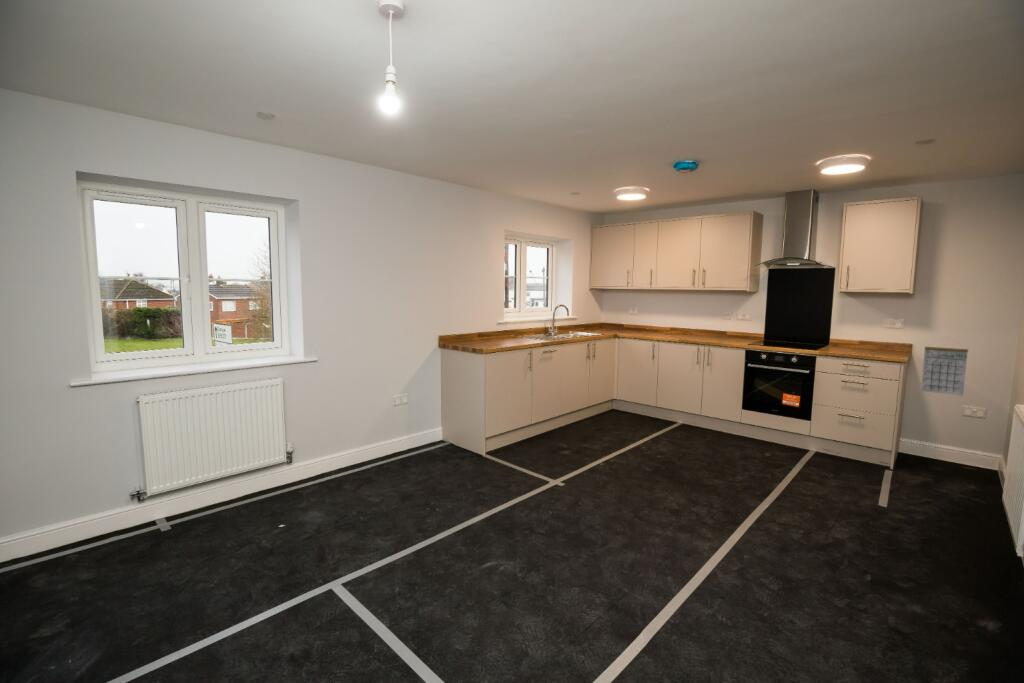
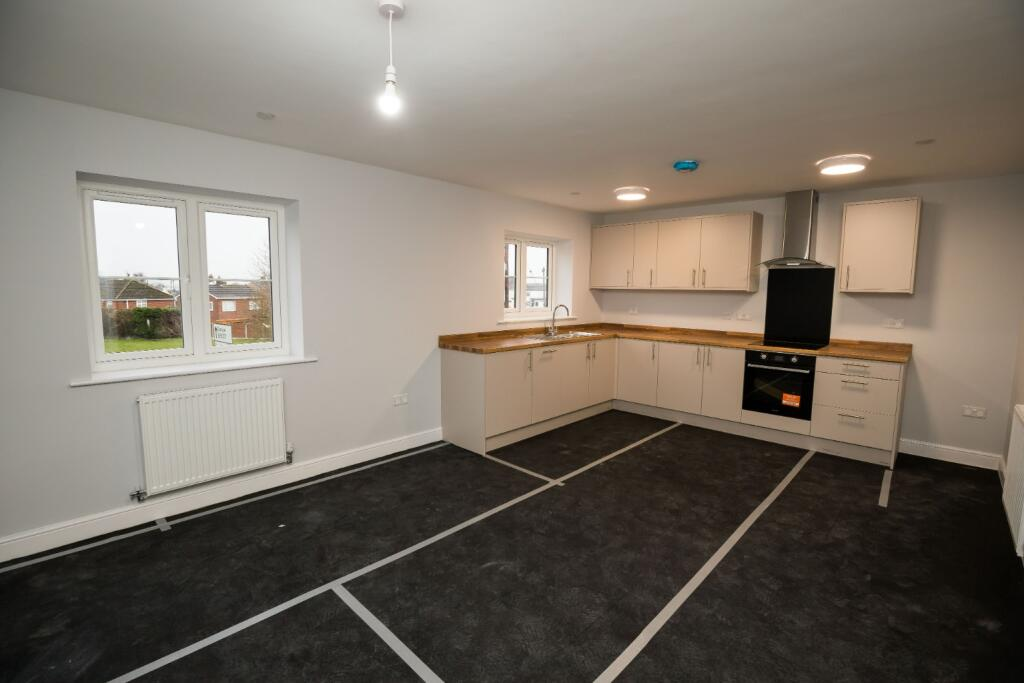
- calendar (944, 365)
